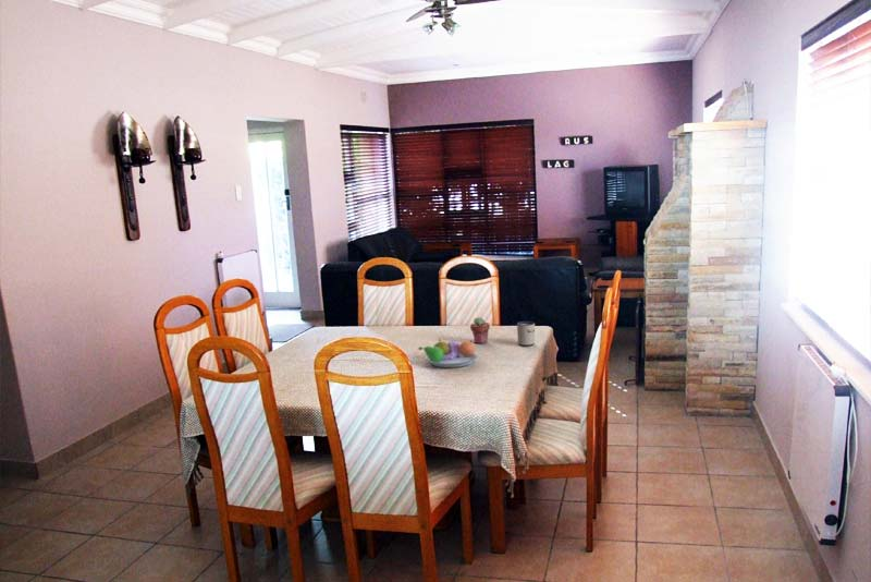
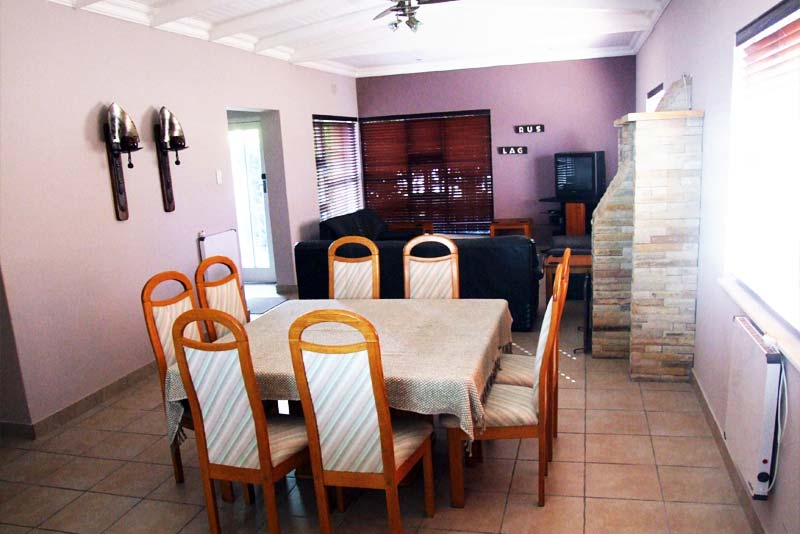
- fruit bowl (449, 351)
- mug (527, 332)
- potted succulent (479, 329)
